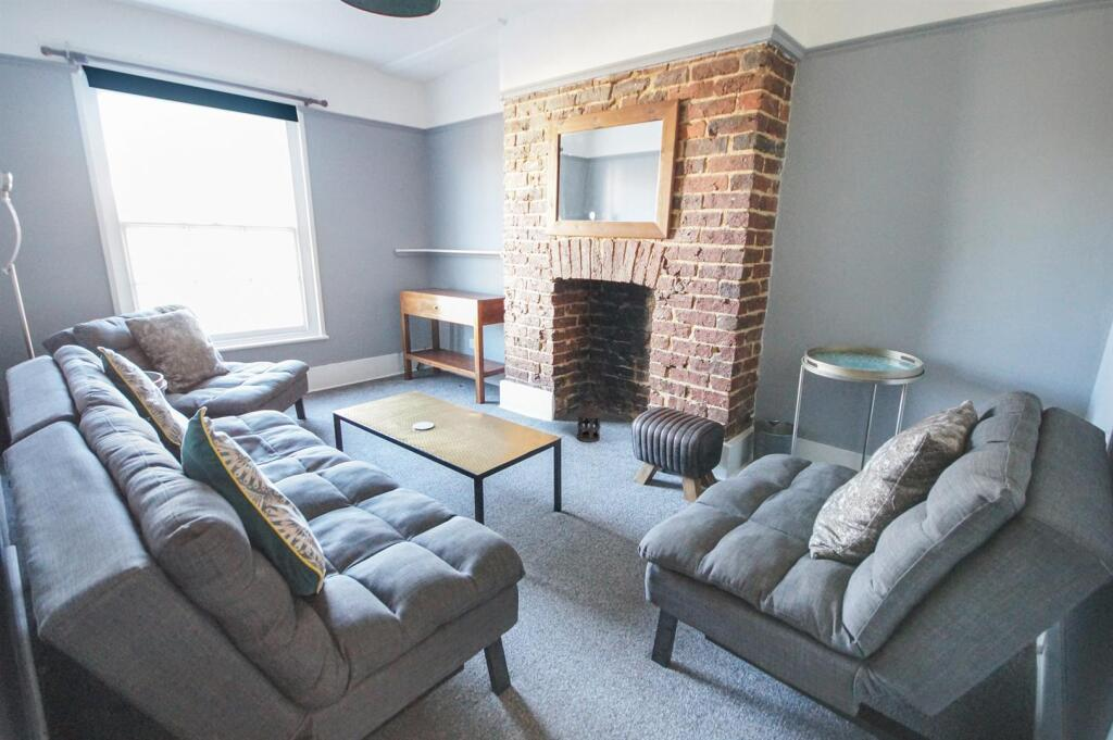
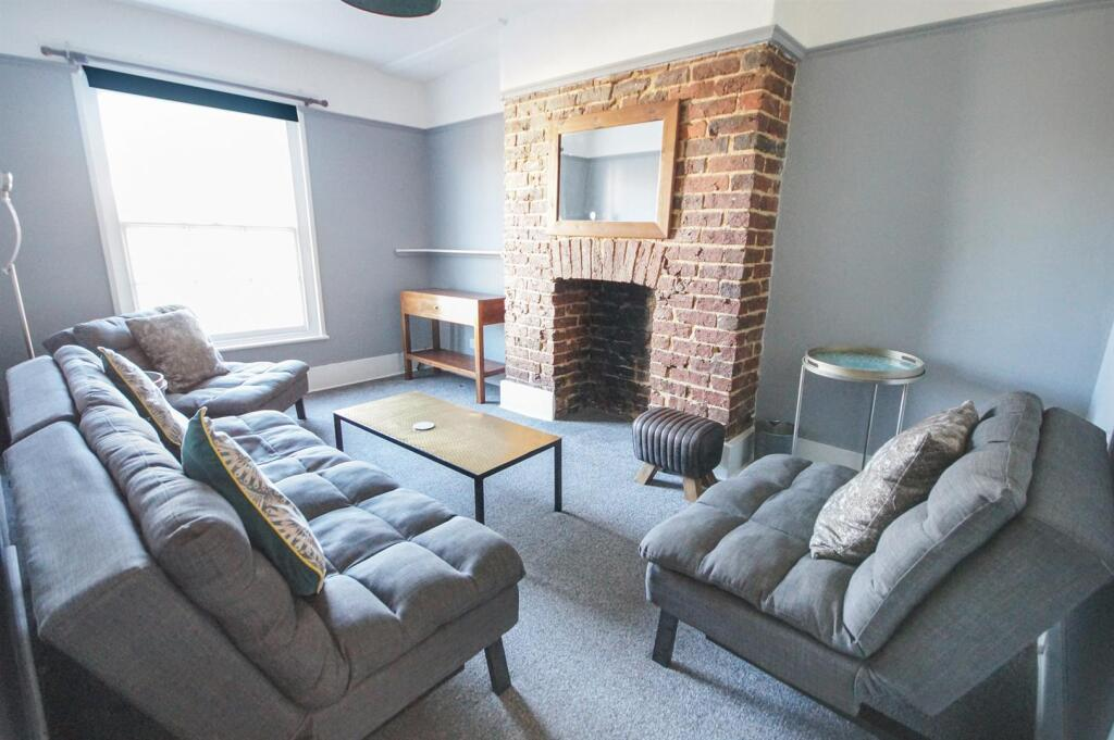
- lantern (589, 412)
